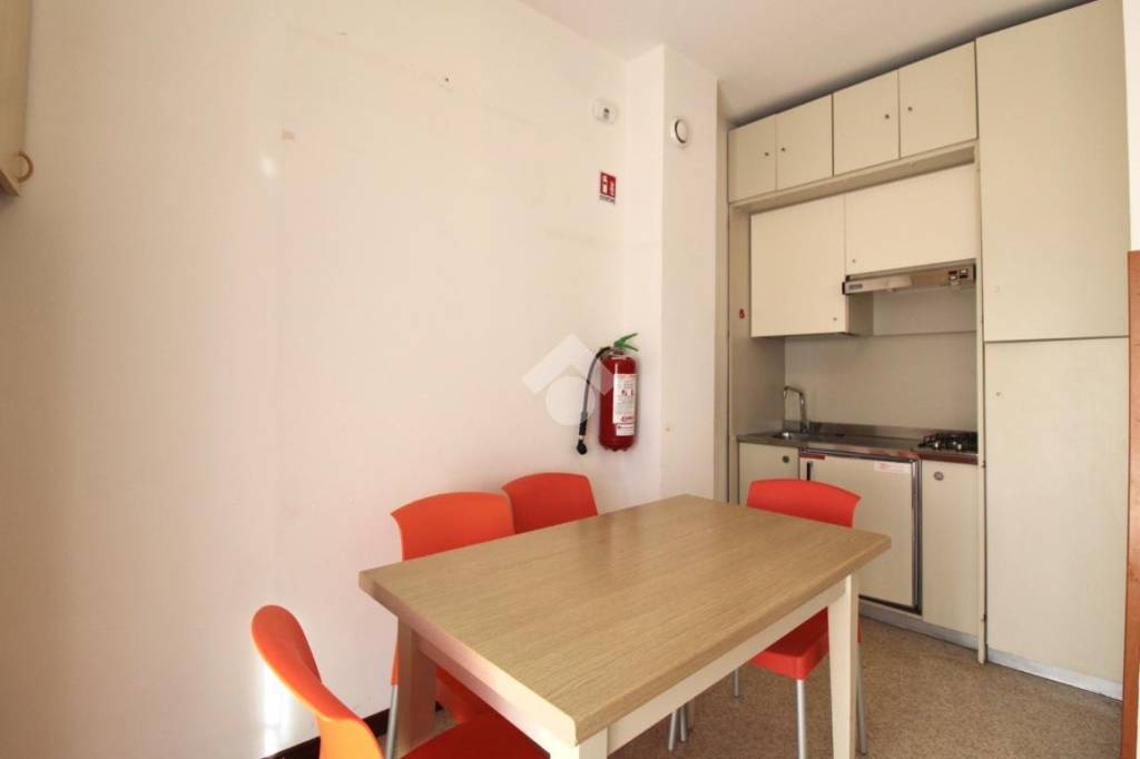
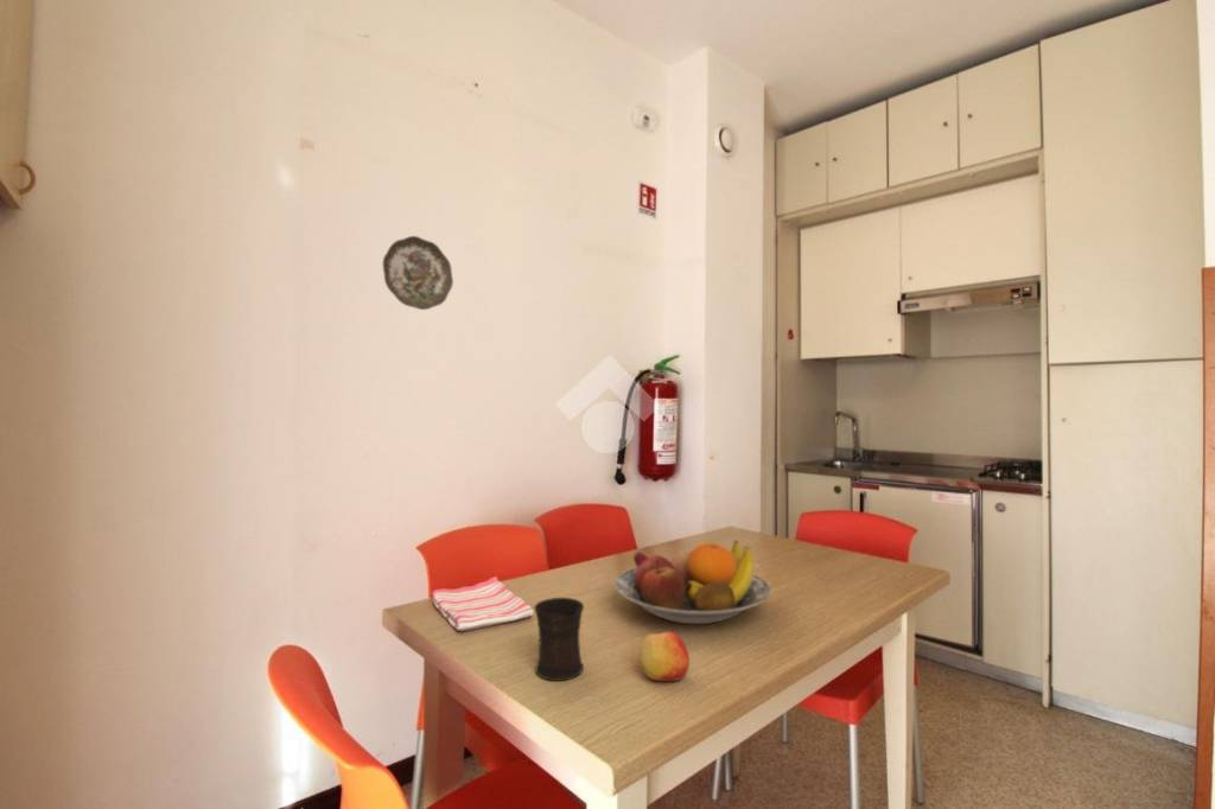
+ dish towel (479, 601)
+ decorative plate (418, 273)
+ mug (558, 636)
+ apple (663, 654)
+ fruit bowl (691, 577)
